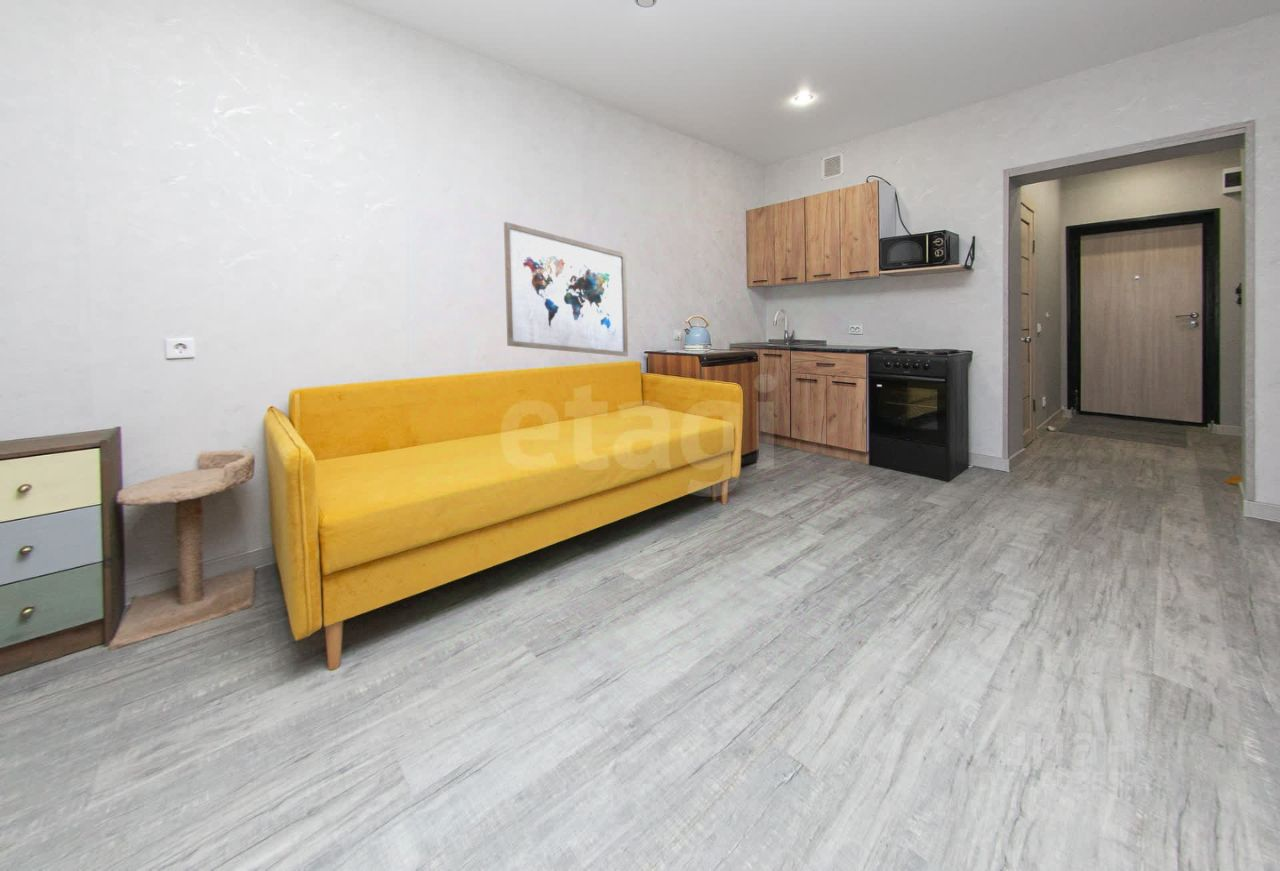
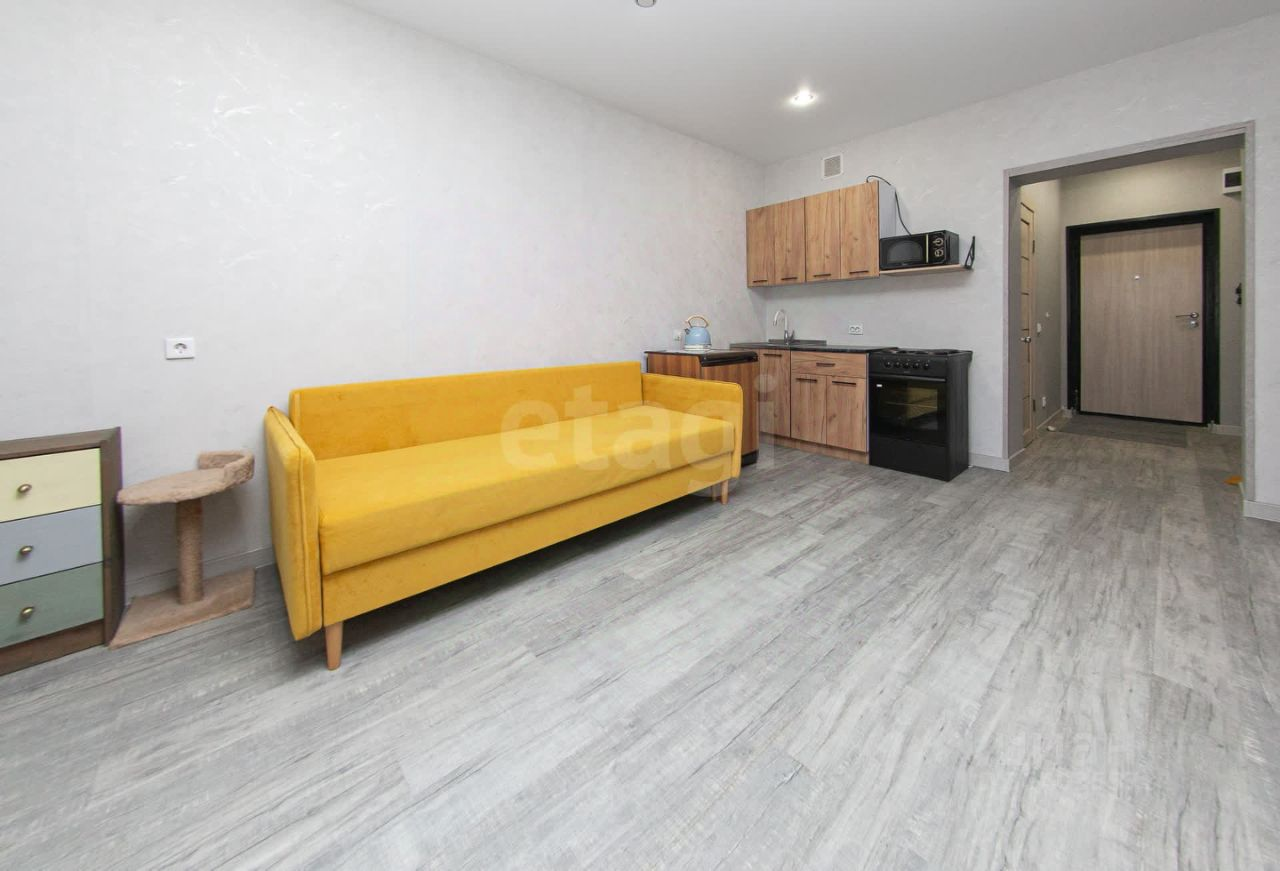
- wall art (571, 295)
